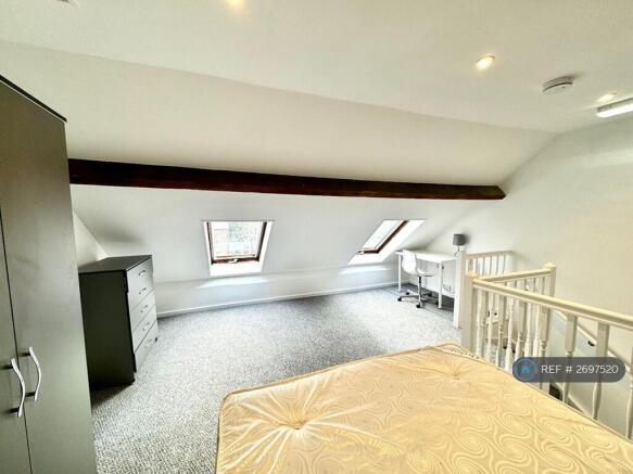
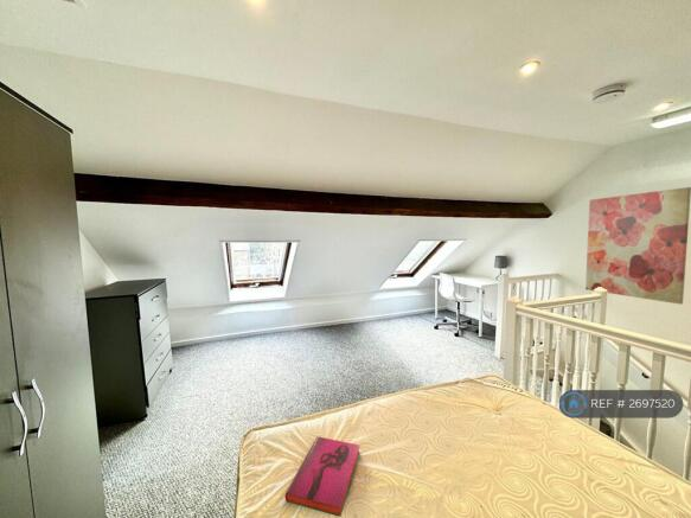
+ wall art (631, 245)
+ hardback book (326, 469)
